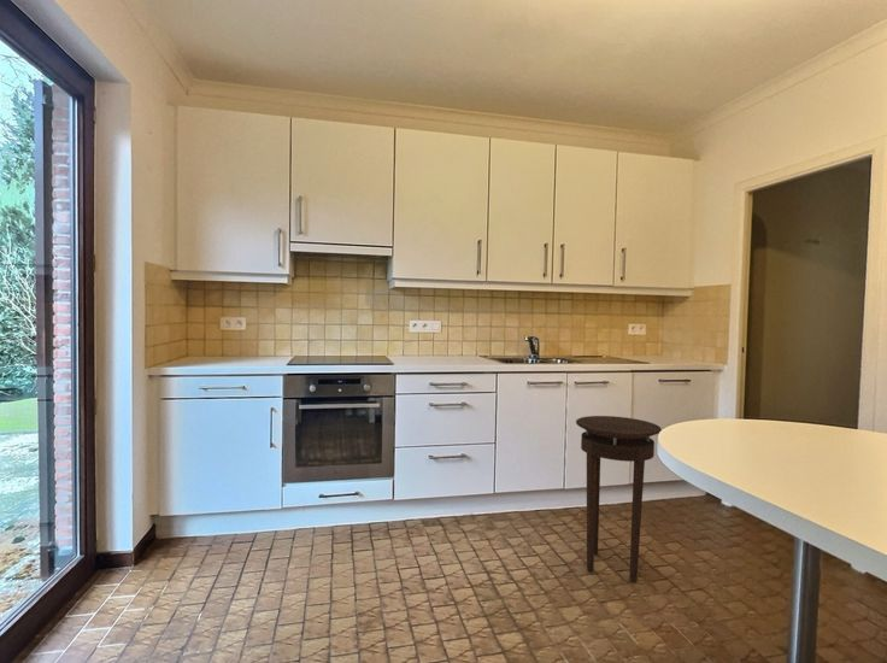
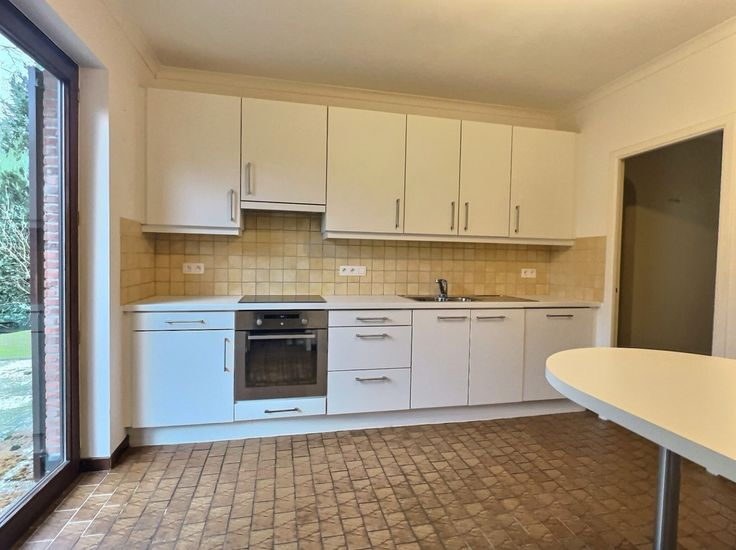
- stool (599, 491)
